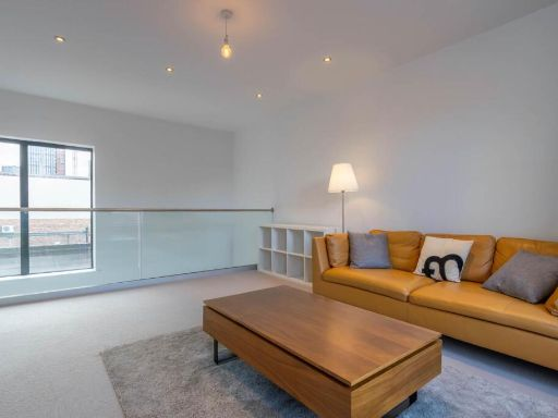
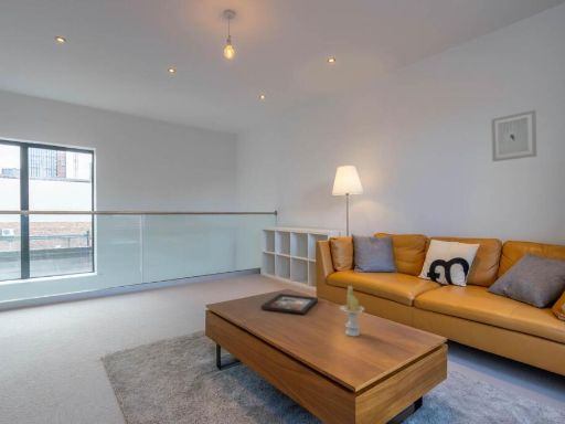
+ candle (352, 309)
+ wall art (512, 137)
+ decorative tray (290, 303)
